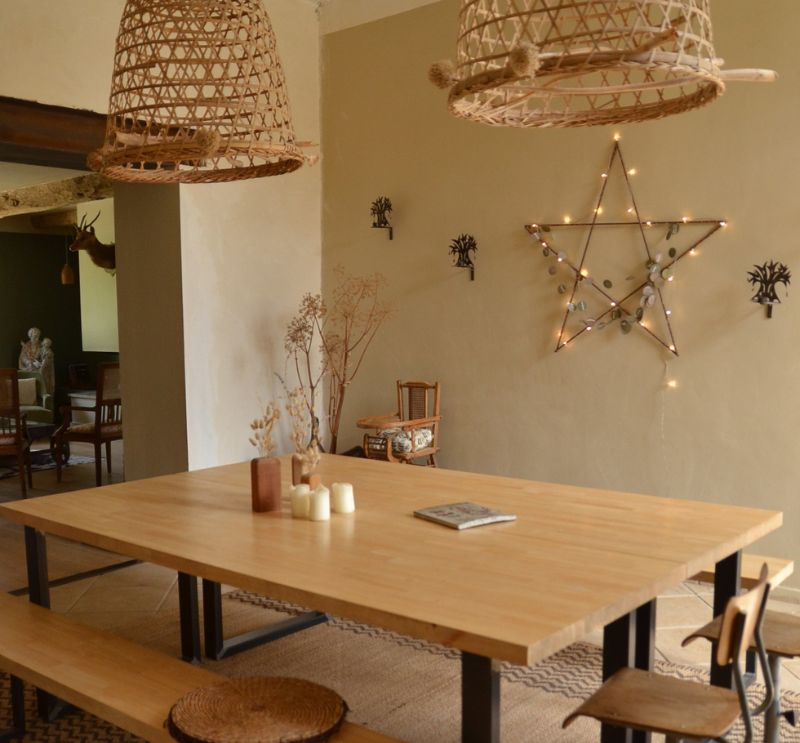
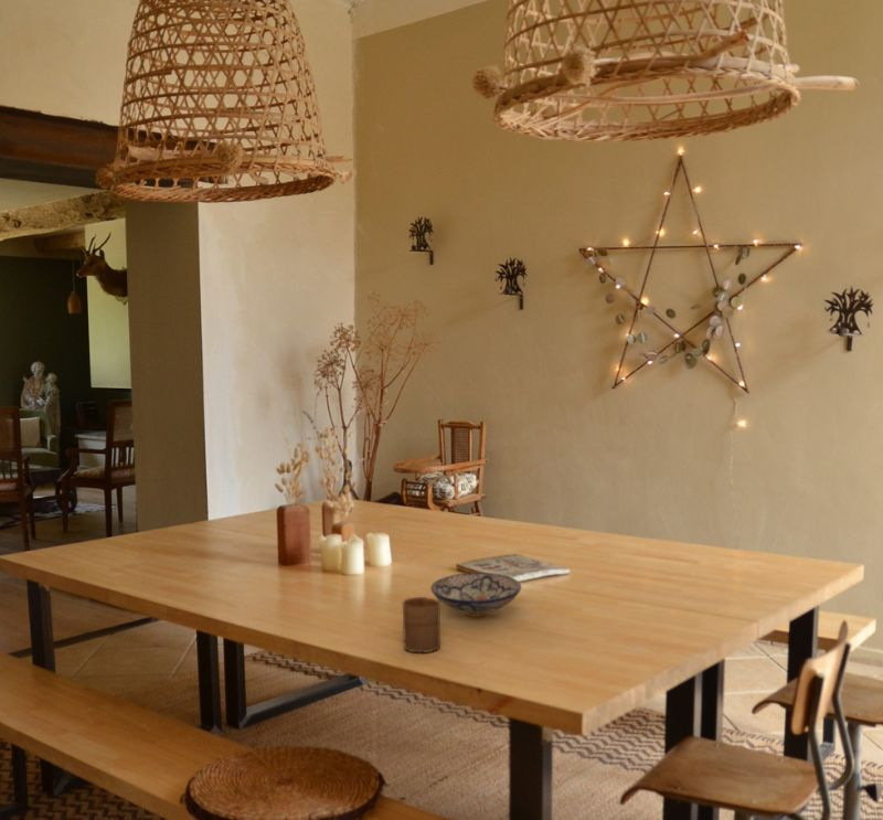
+ cup (422, 624)
+ bowl (476, 598)
